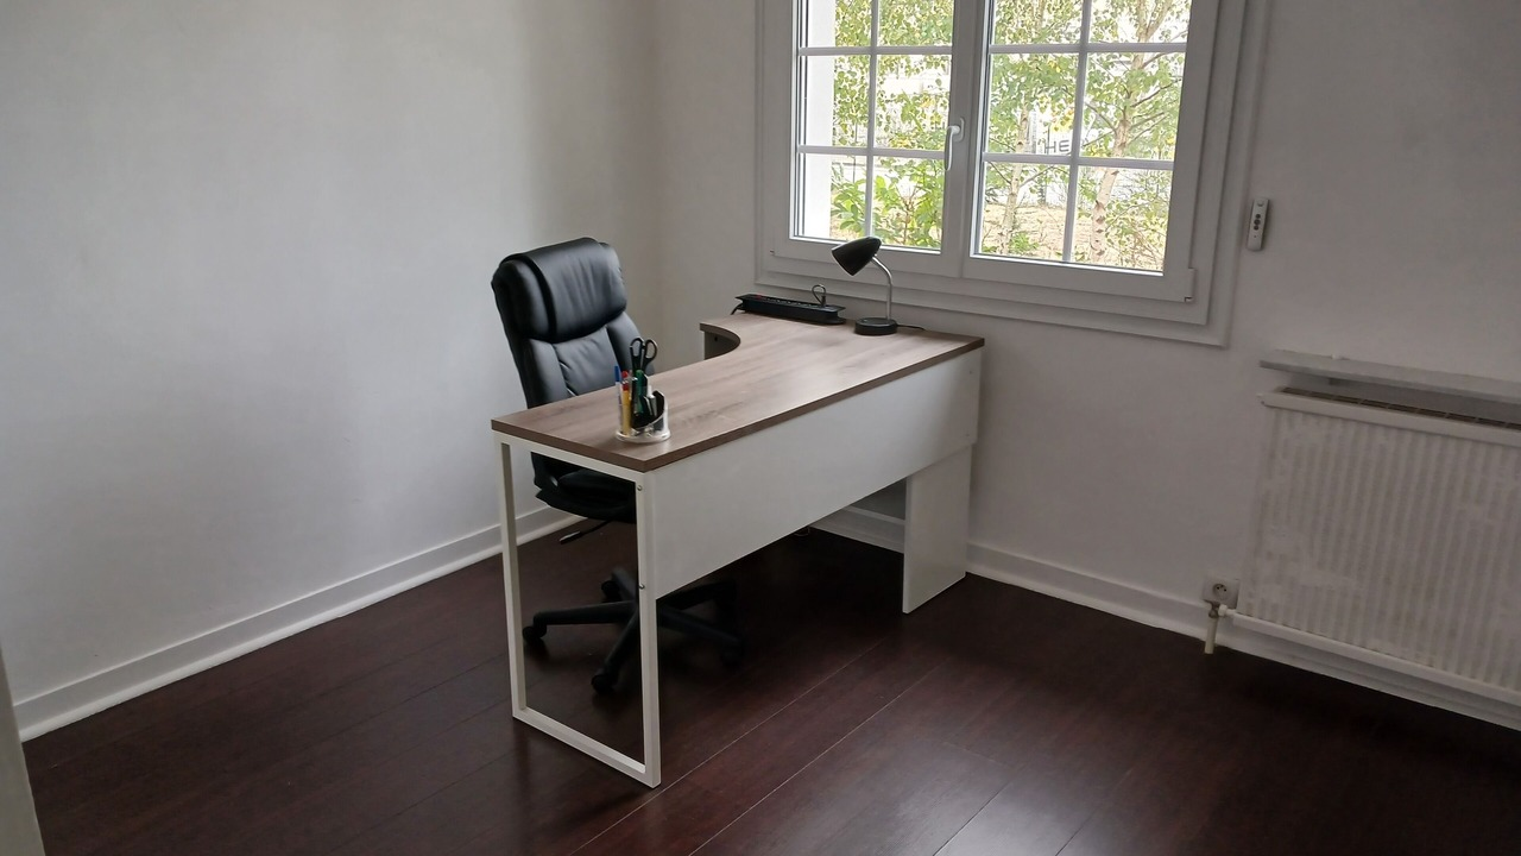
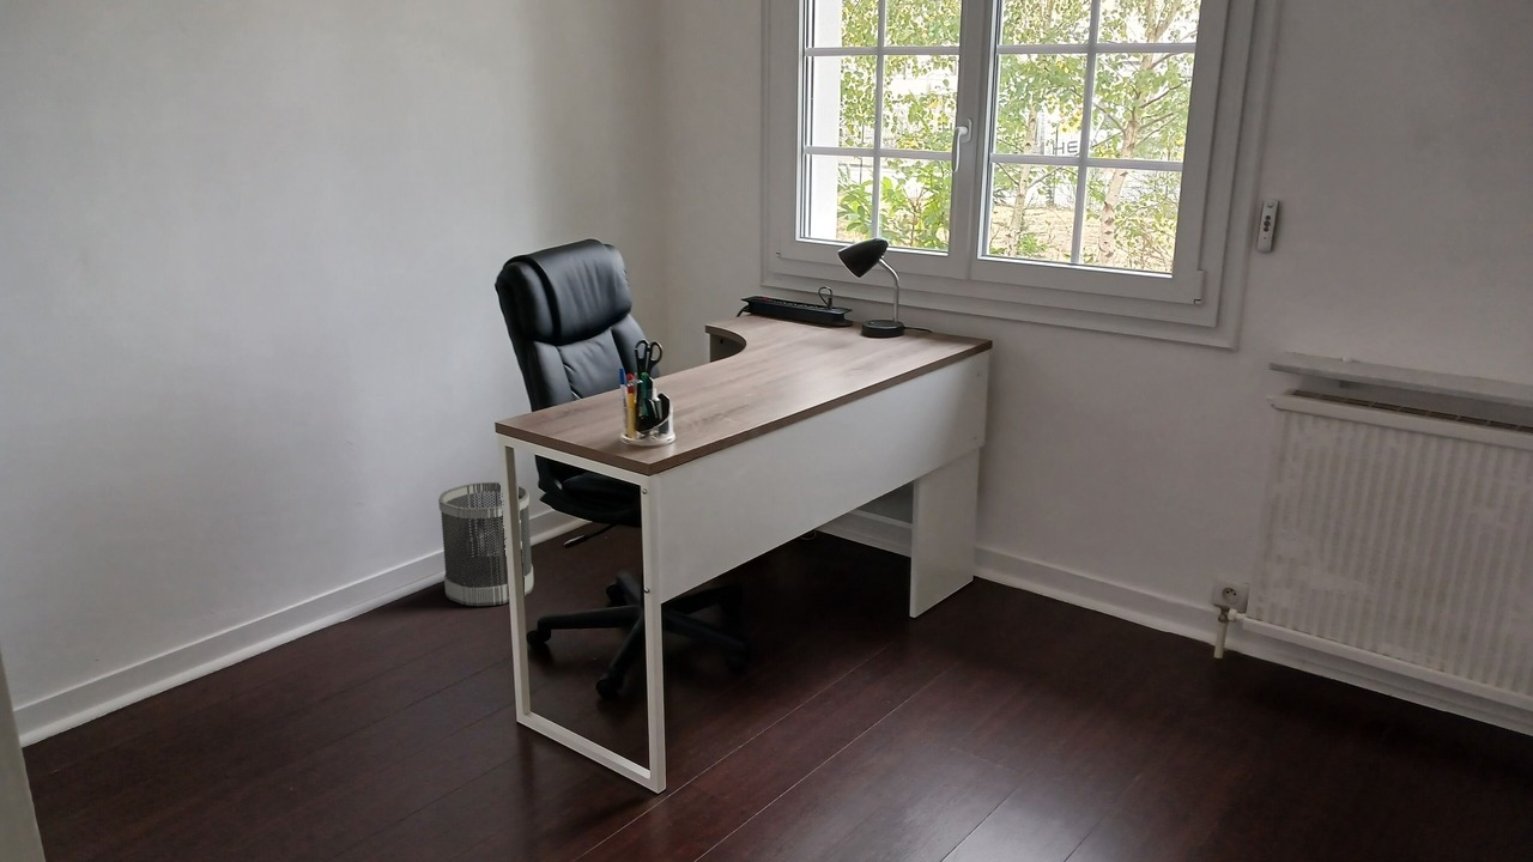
+ wastebasket (486, 541)
